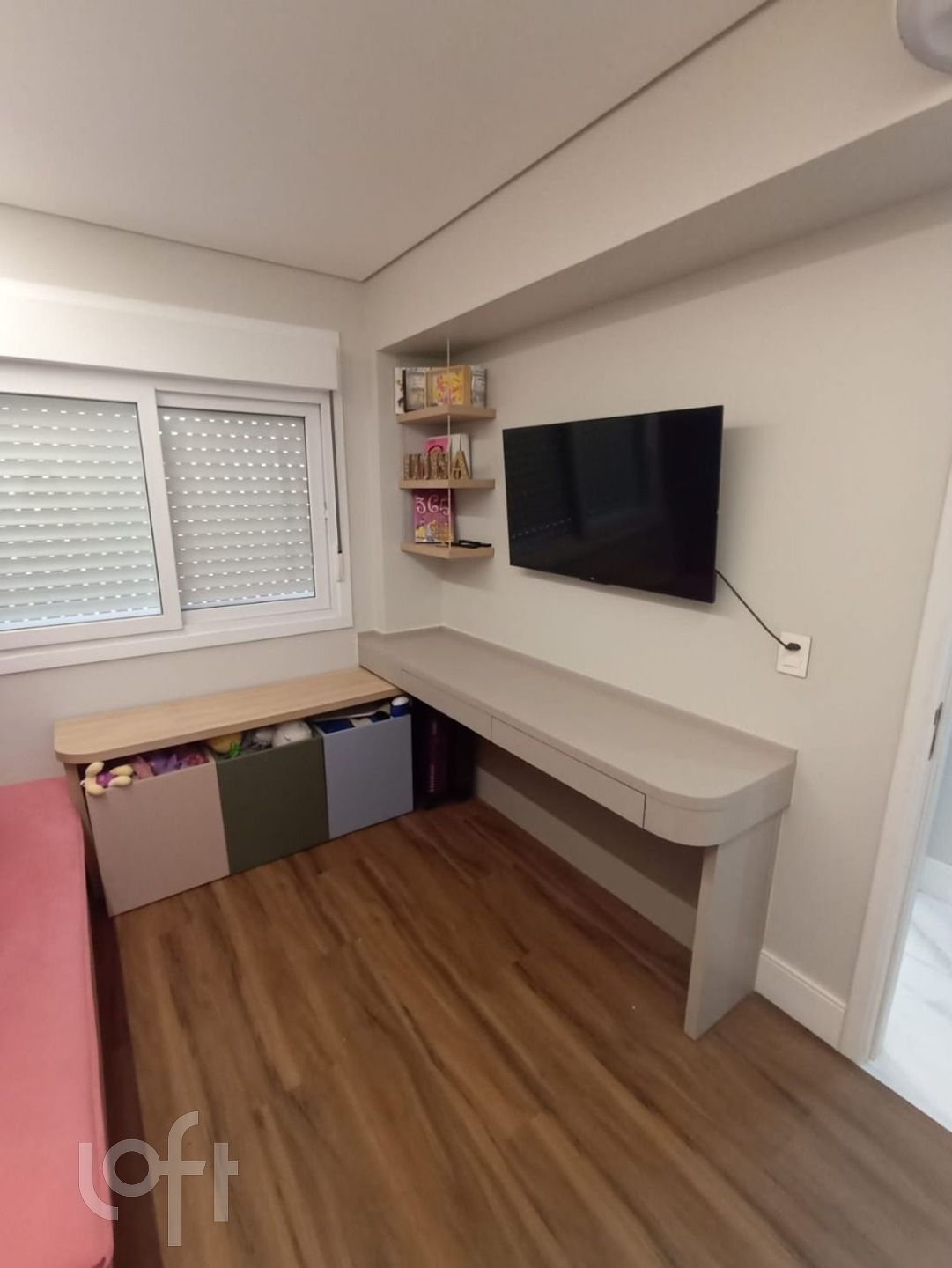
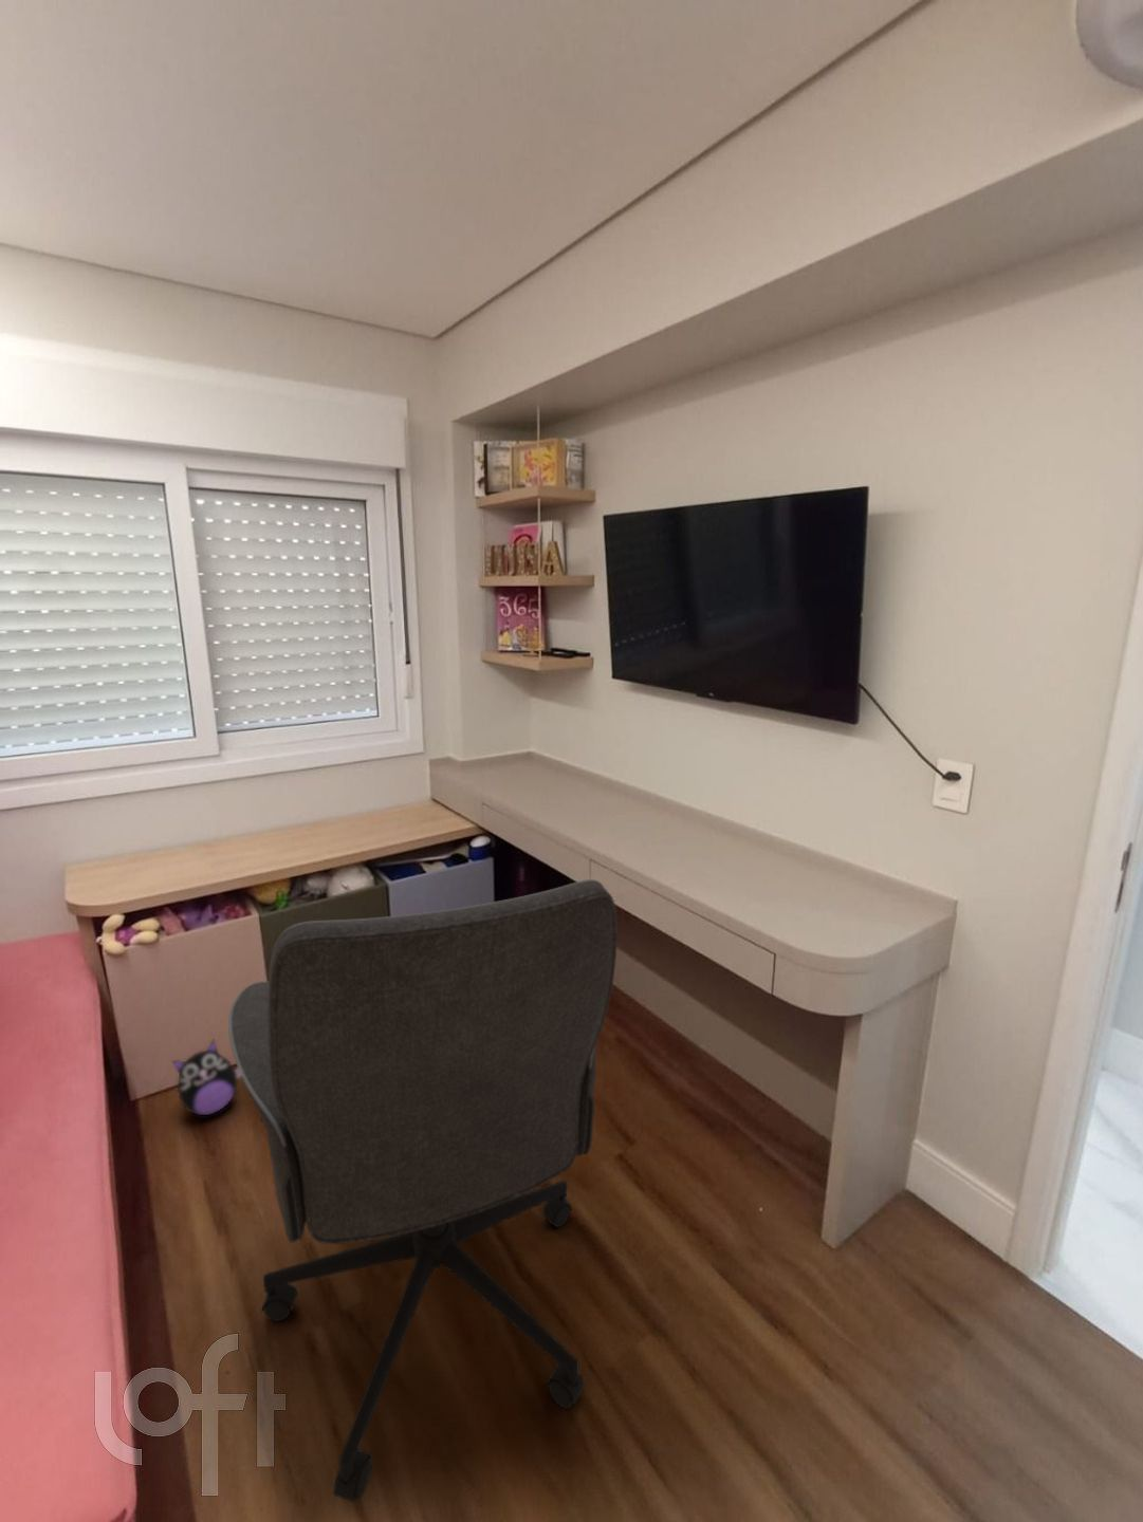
+ office chair (430, 1092)
+ plush toy (208, 1075)
